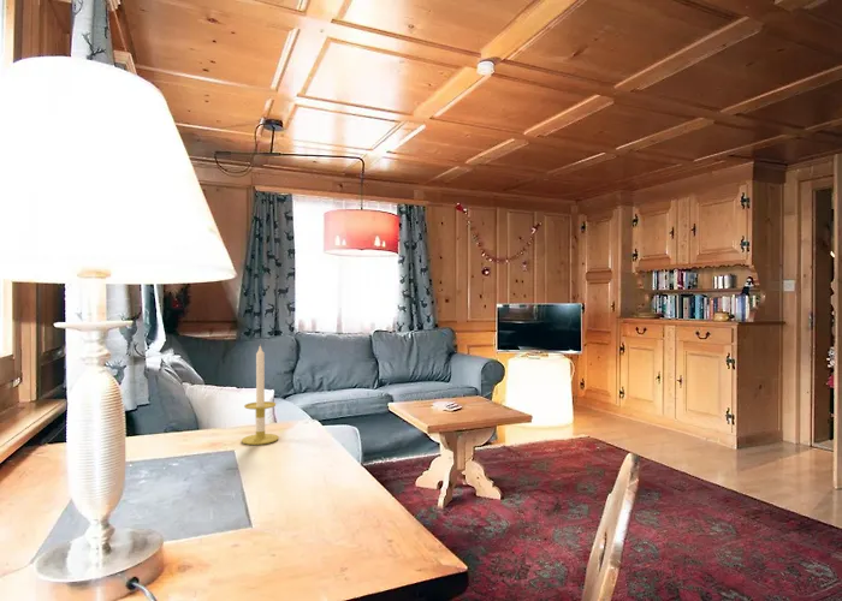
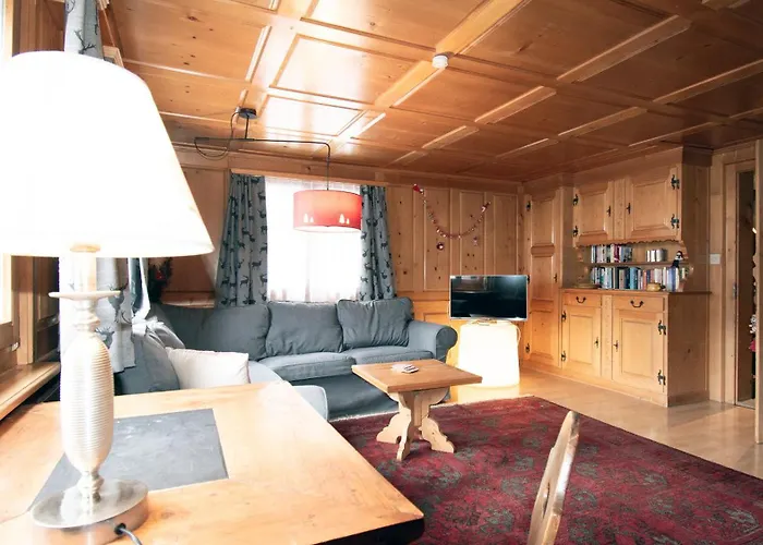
- candle (260, 392)
